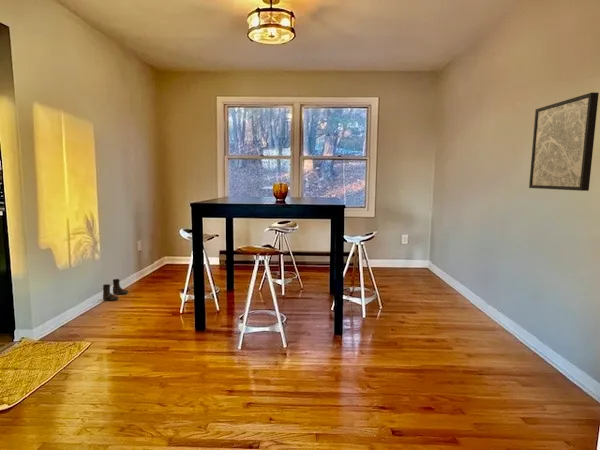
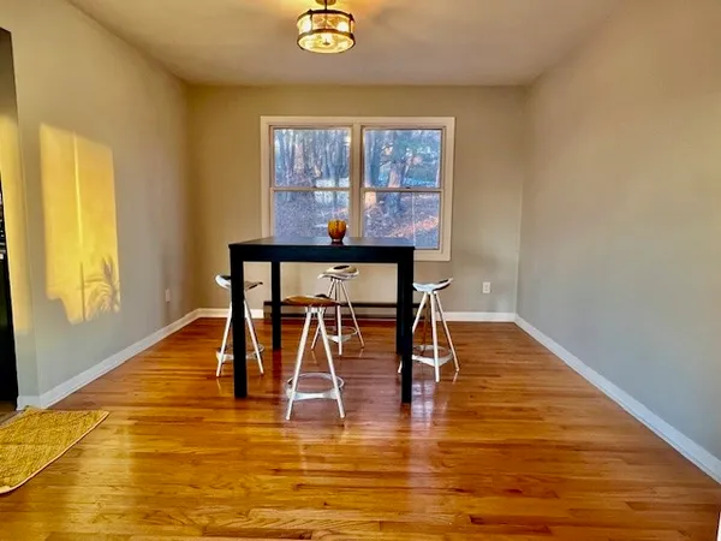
- wall art (559, 146)
- boots (115, 289)
